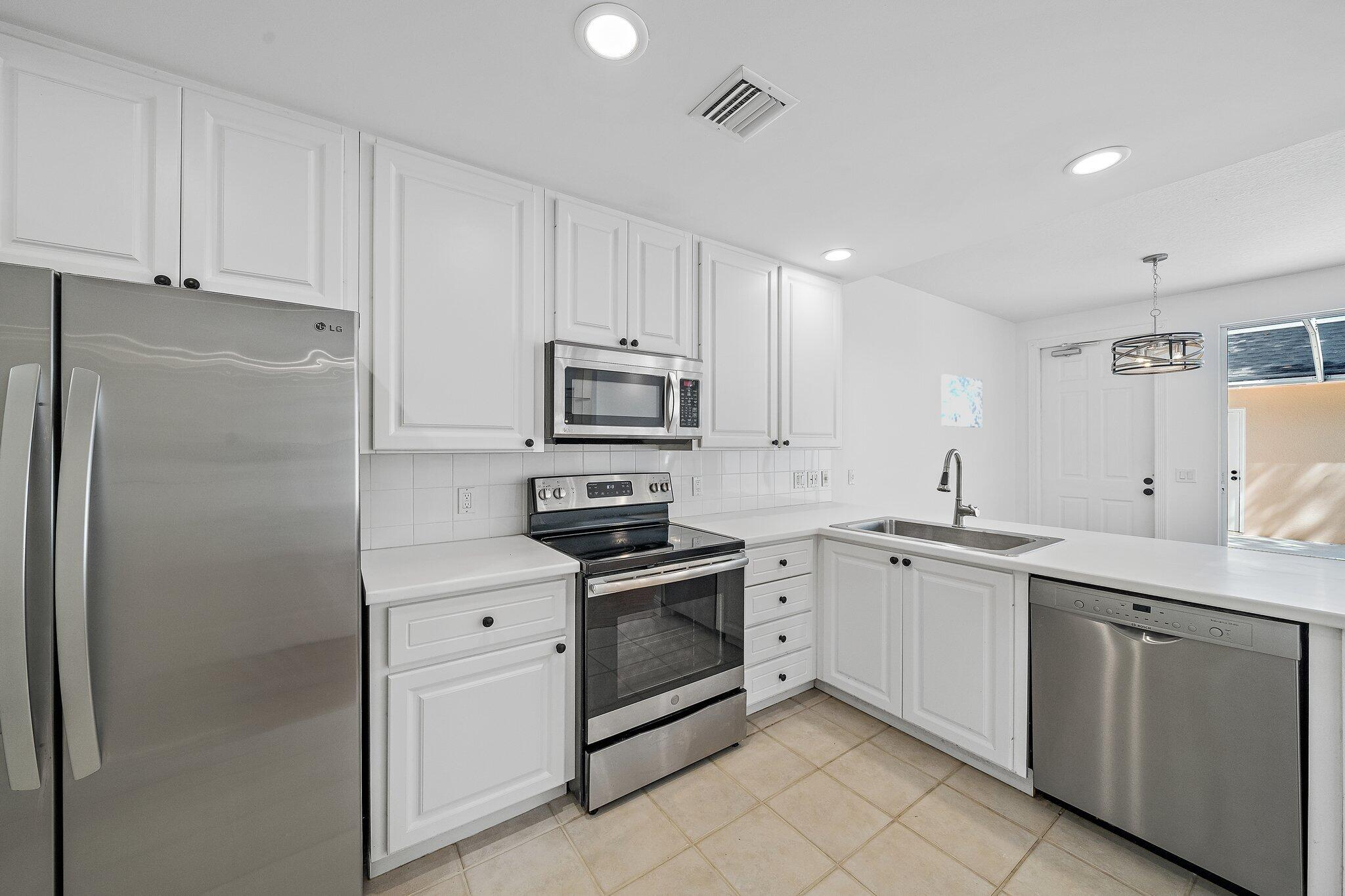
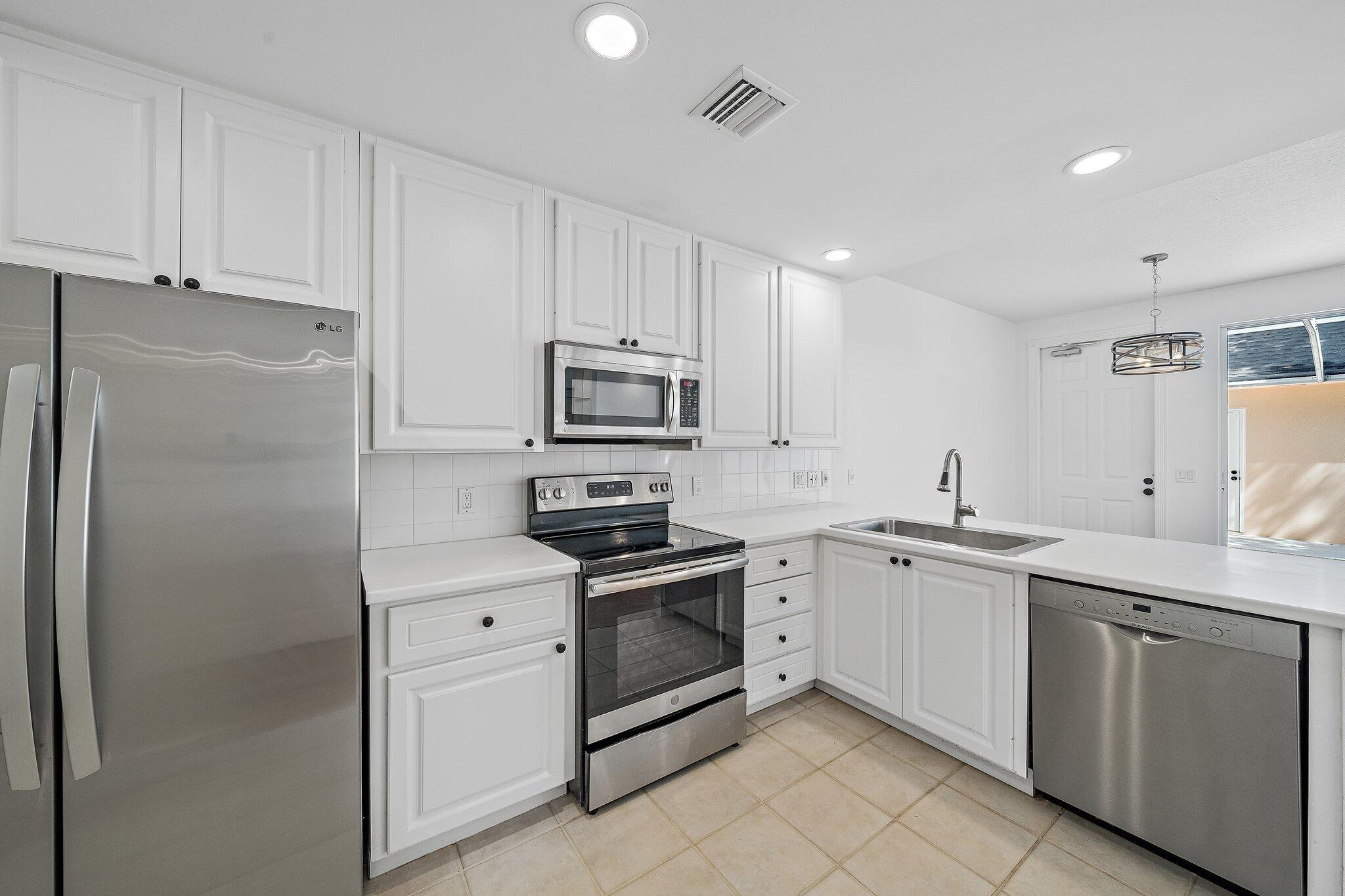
- wall art (962, 402)
